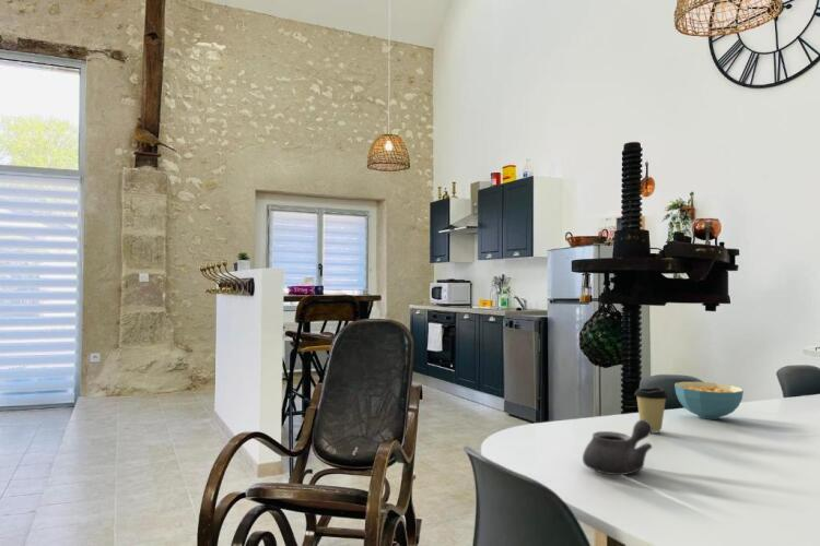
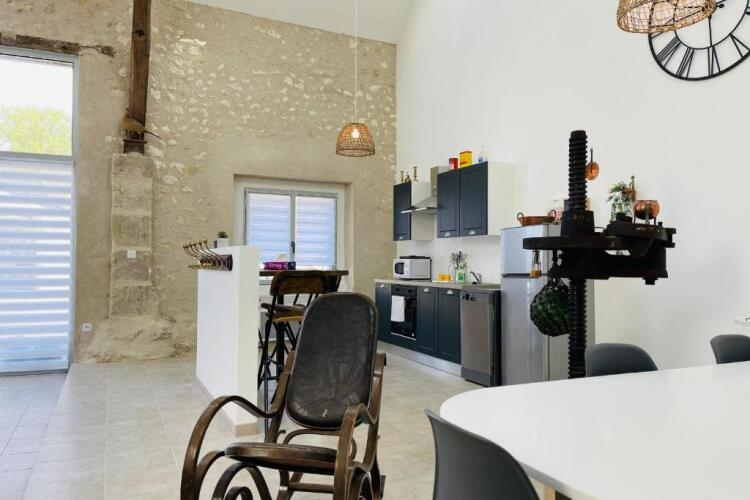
- teapot (624, 446)
- coffee cup (651, 410)
- cereal bowl (707, 402)
